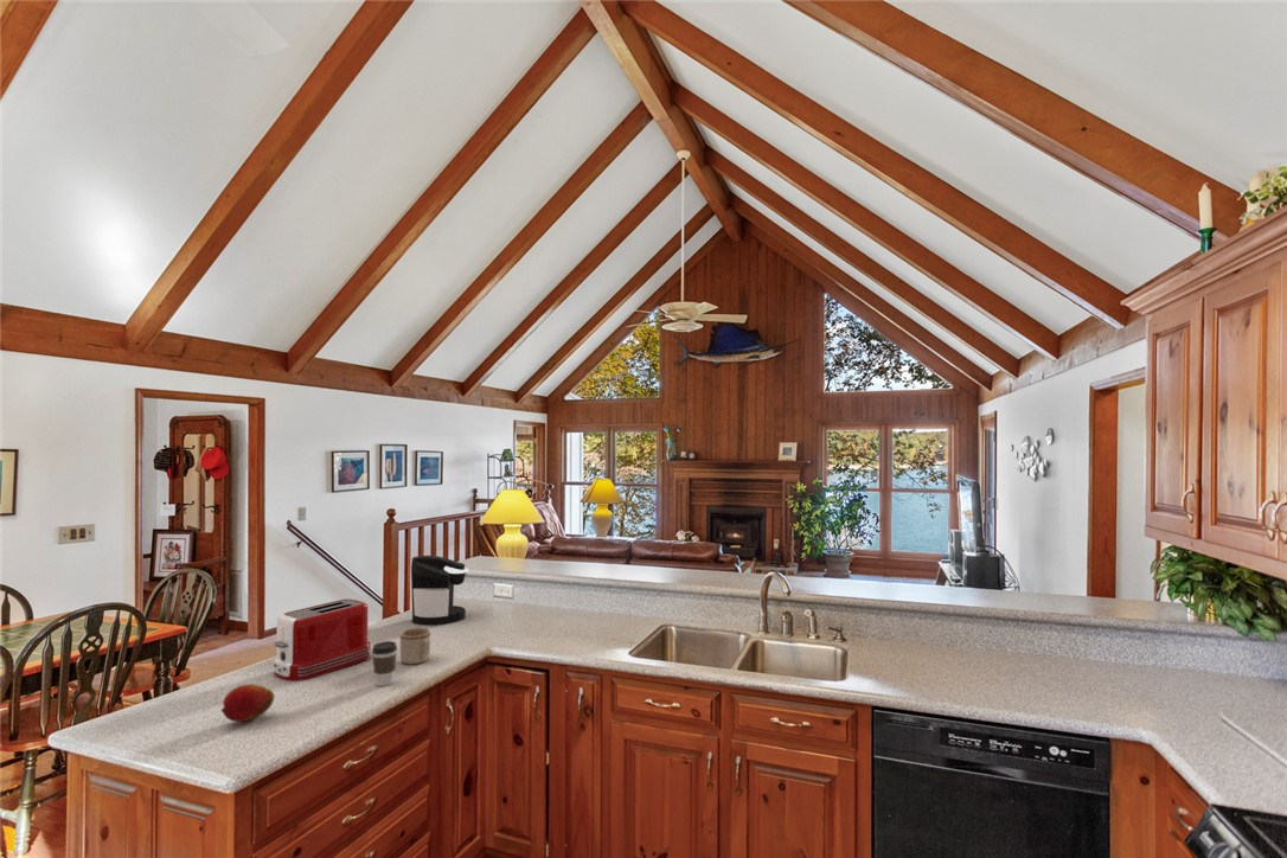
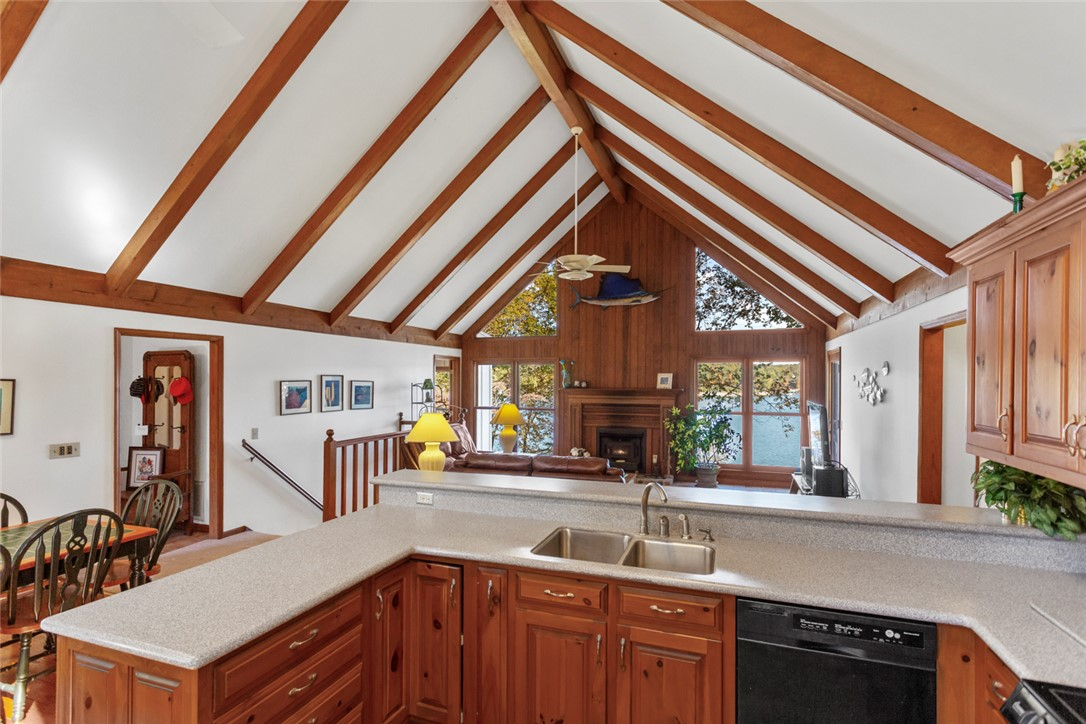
- mug (417, 647)
- fruit (248, 702)
- coffee cup (384, 664)
- coffee maker (440, 587)
- toaster (324, 636)
